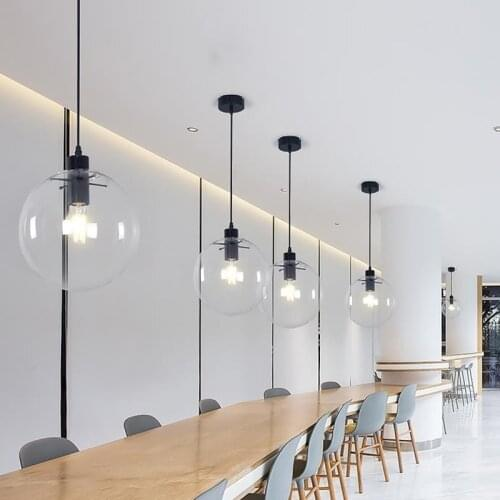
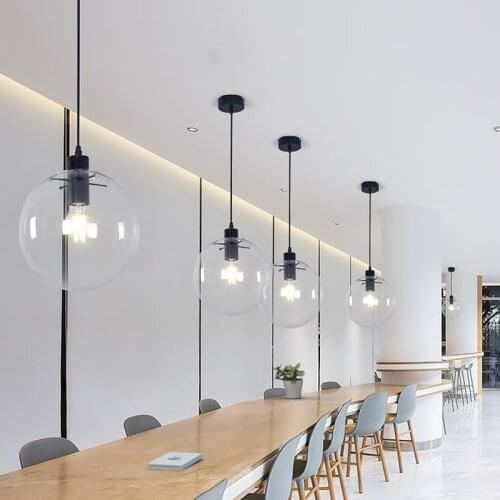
+ notepad (175, 460)
+ potted plant (289, 380)
